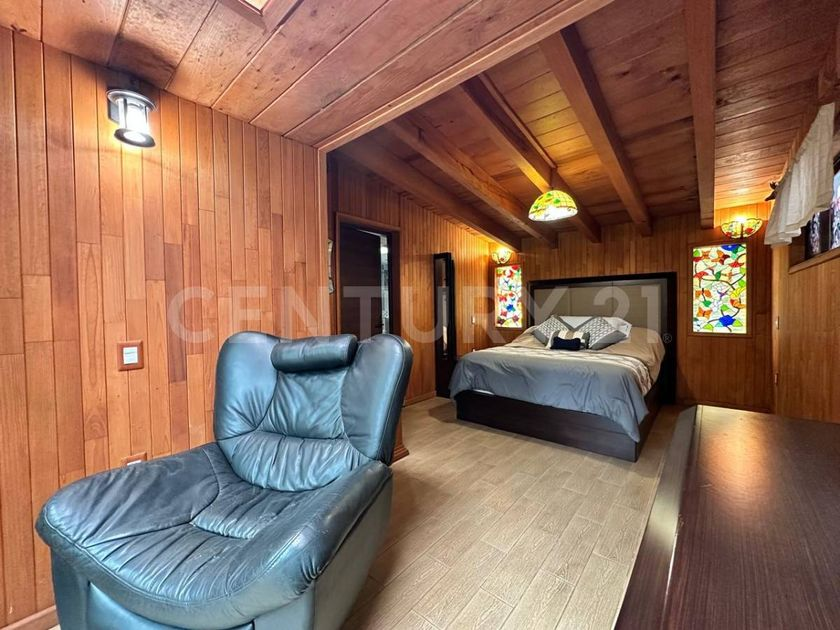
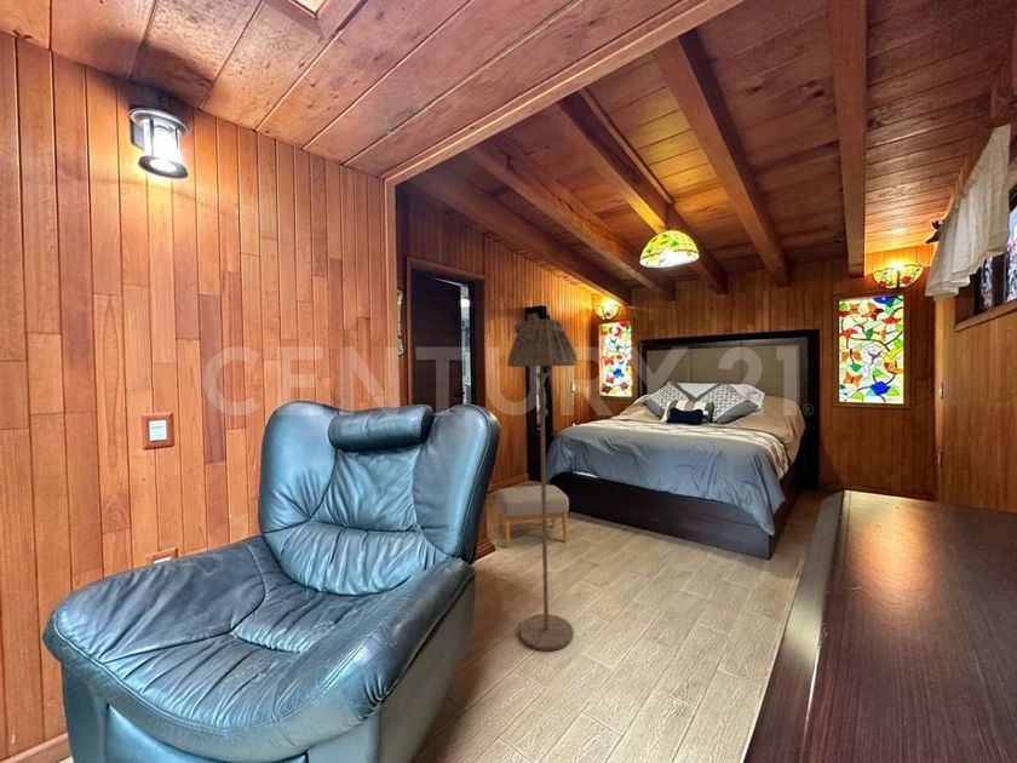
+ footstool (532, 514)
+ floor lamp (544, 477)
